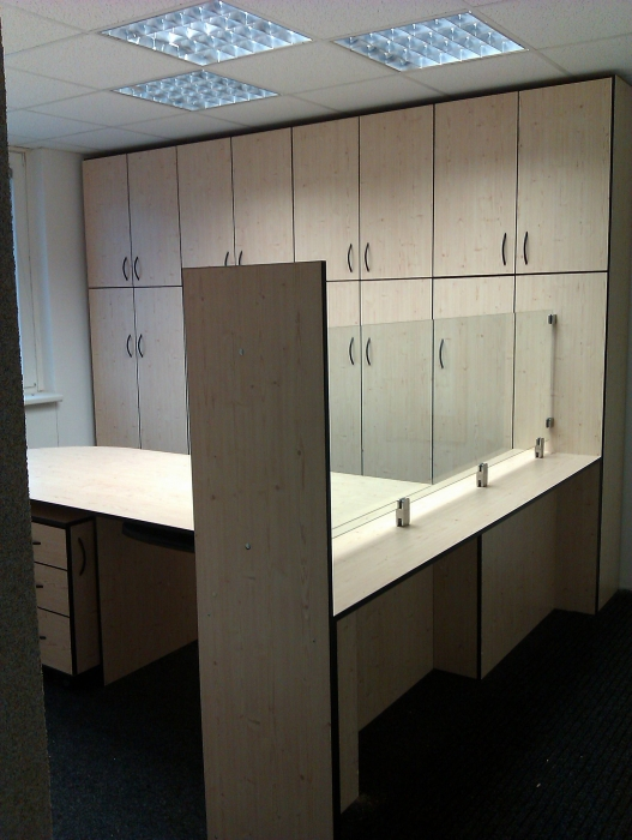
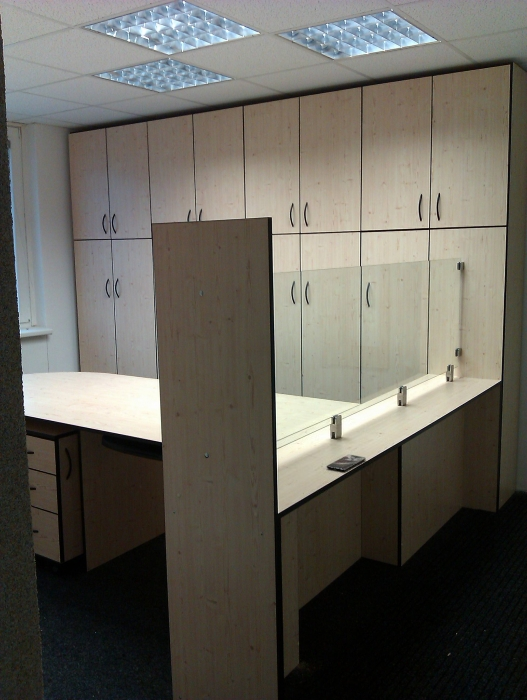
+ smartphone (346, 462)
